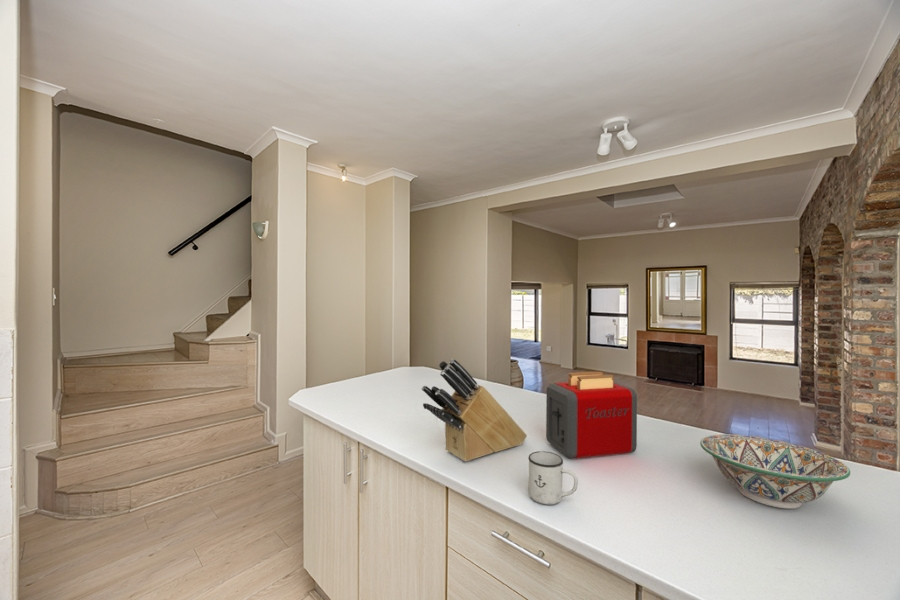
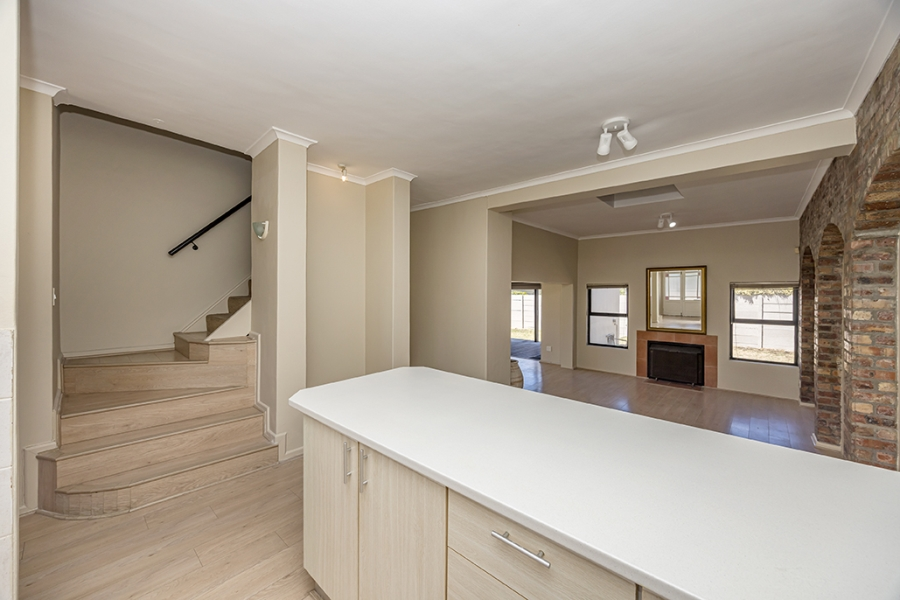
- knife block (475, 402)
- decorative bowl (767, 473)
- toaster (589, 411)
- mug (552, 479)
